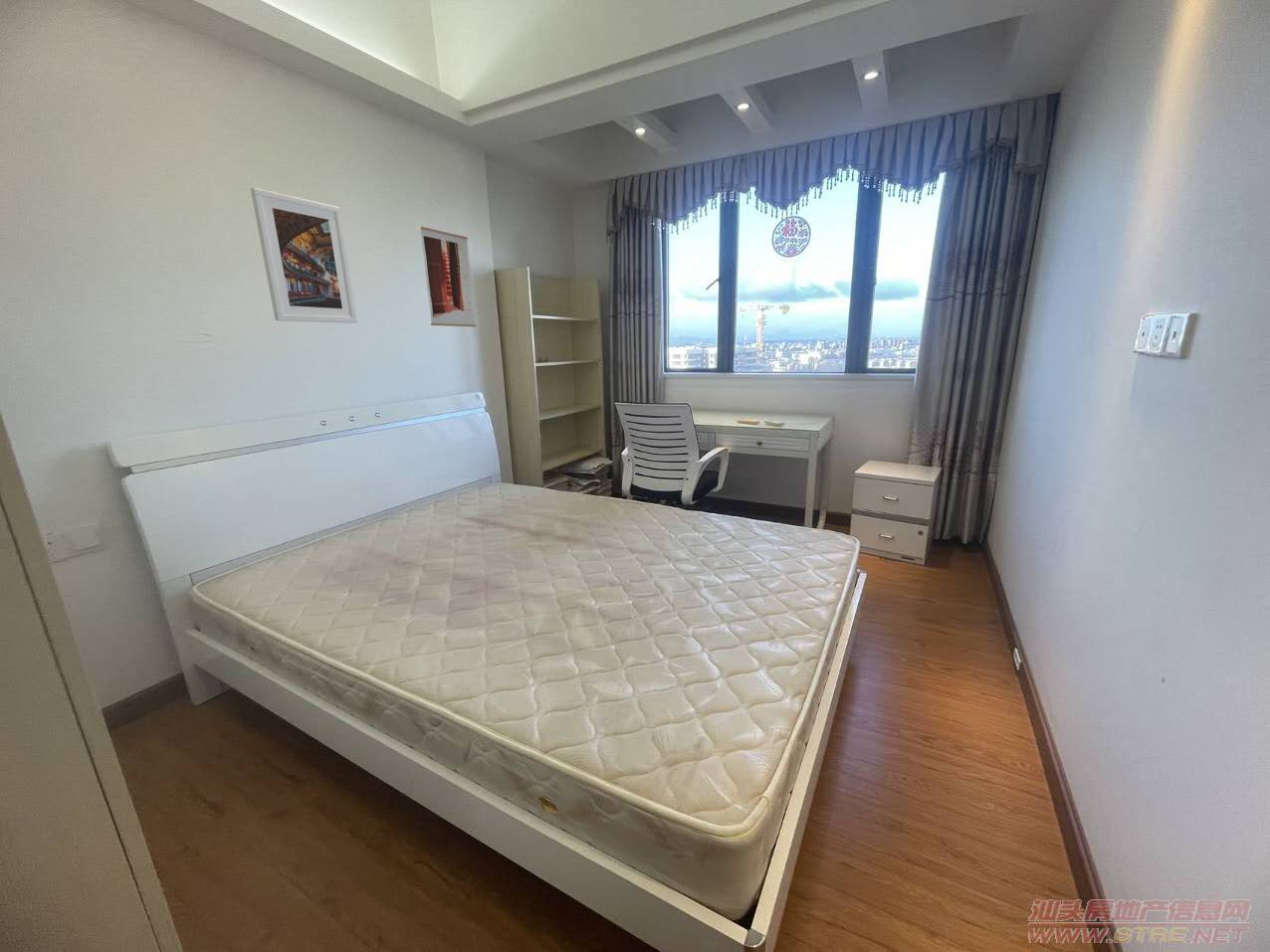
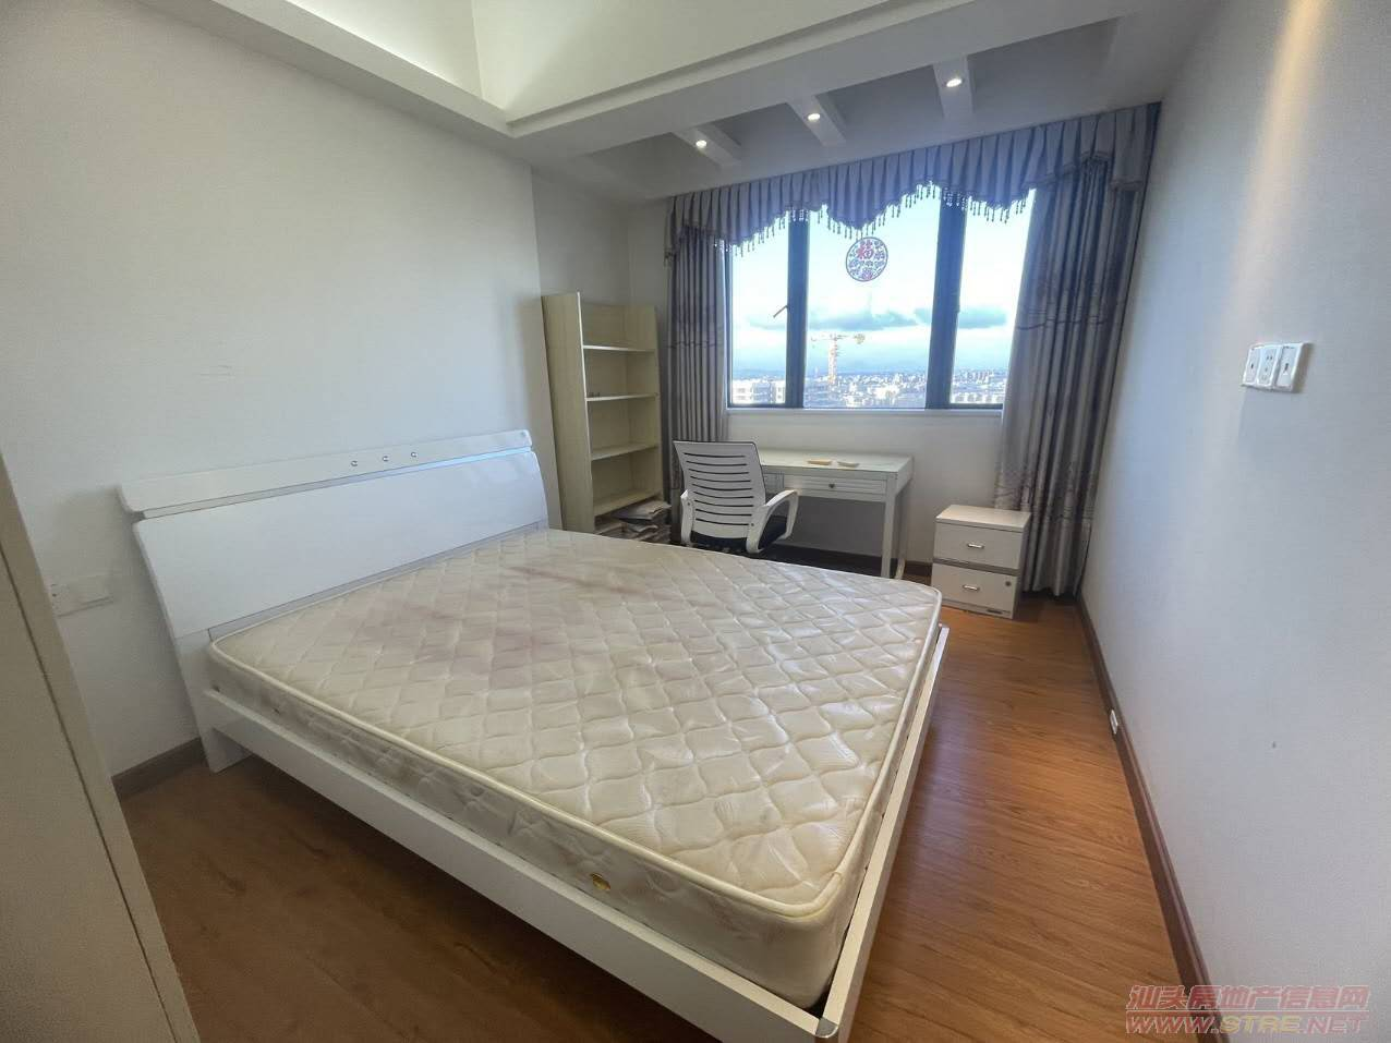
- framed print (309, 262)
- wall art (449, 280)
